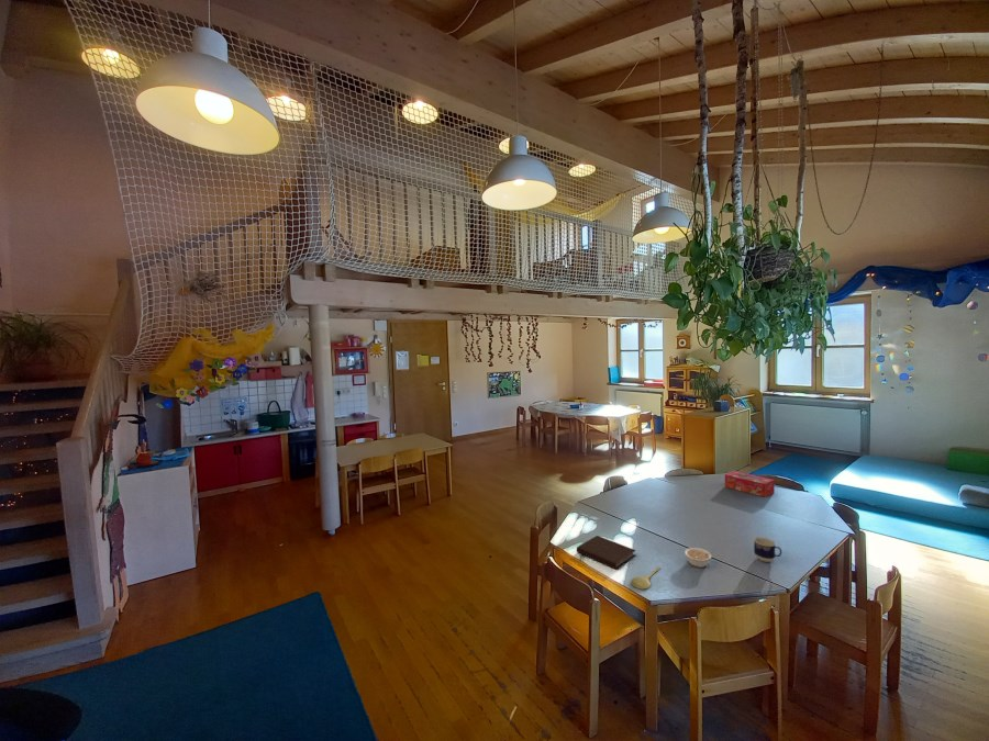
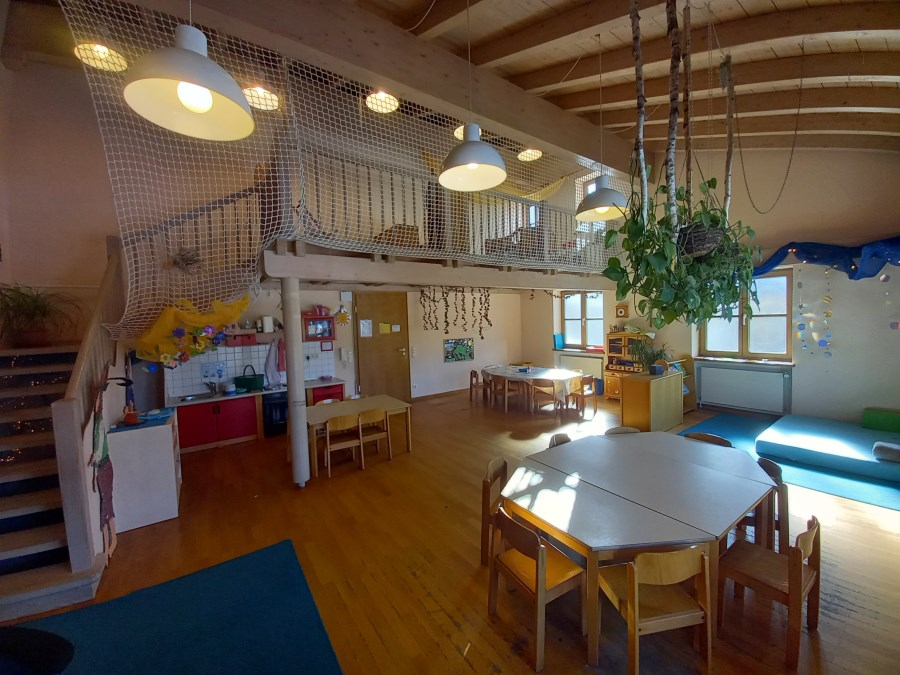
- legume (698, 557)
- cup (767, 551)
- spoon (647, 576)
- notebook (605, 551)
- tissue box (748, 483)
